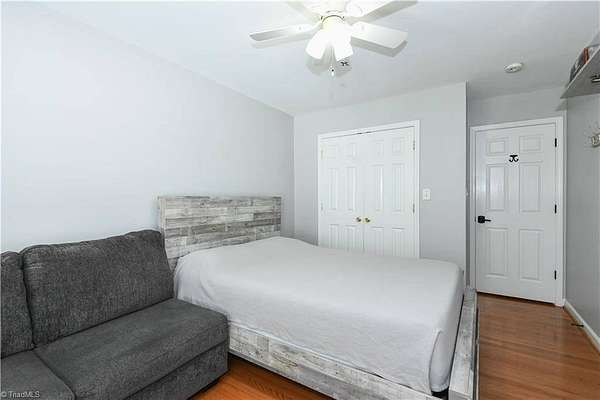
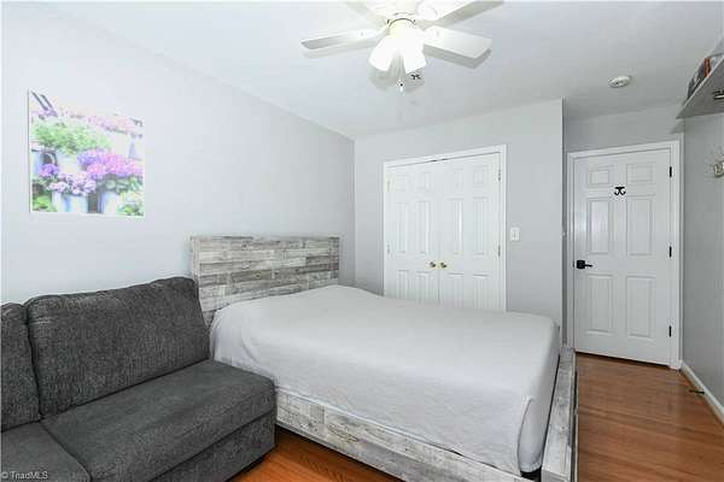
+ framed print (92, 160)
